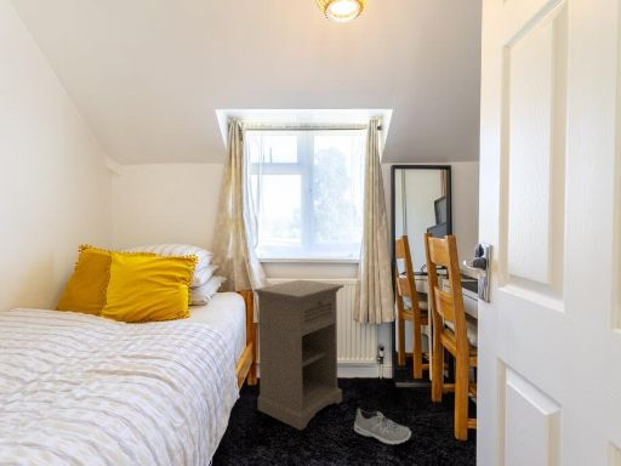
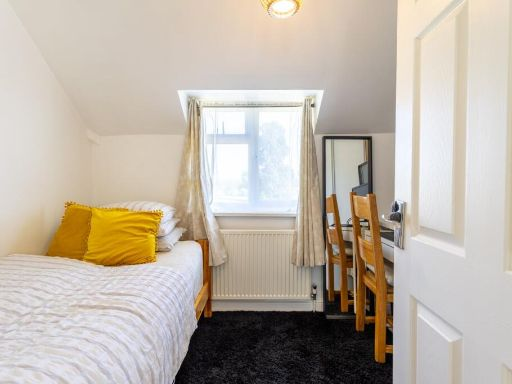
- nightstand (300, 346)
- sneaker (381, 425)
